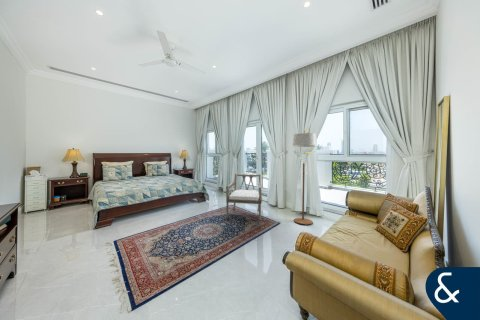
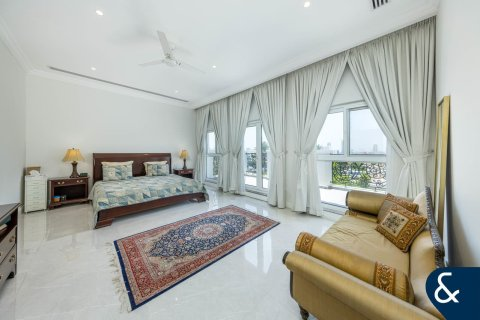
- floor lamp (304, 175)
- armchair (245, 194)
